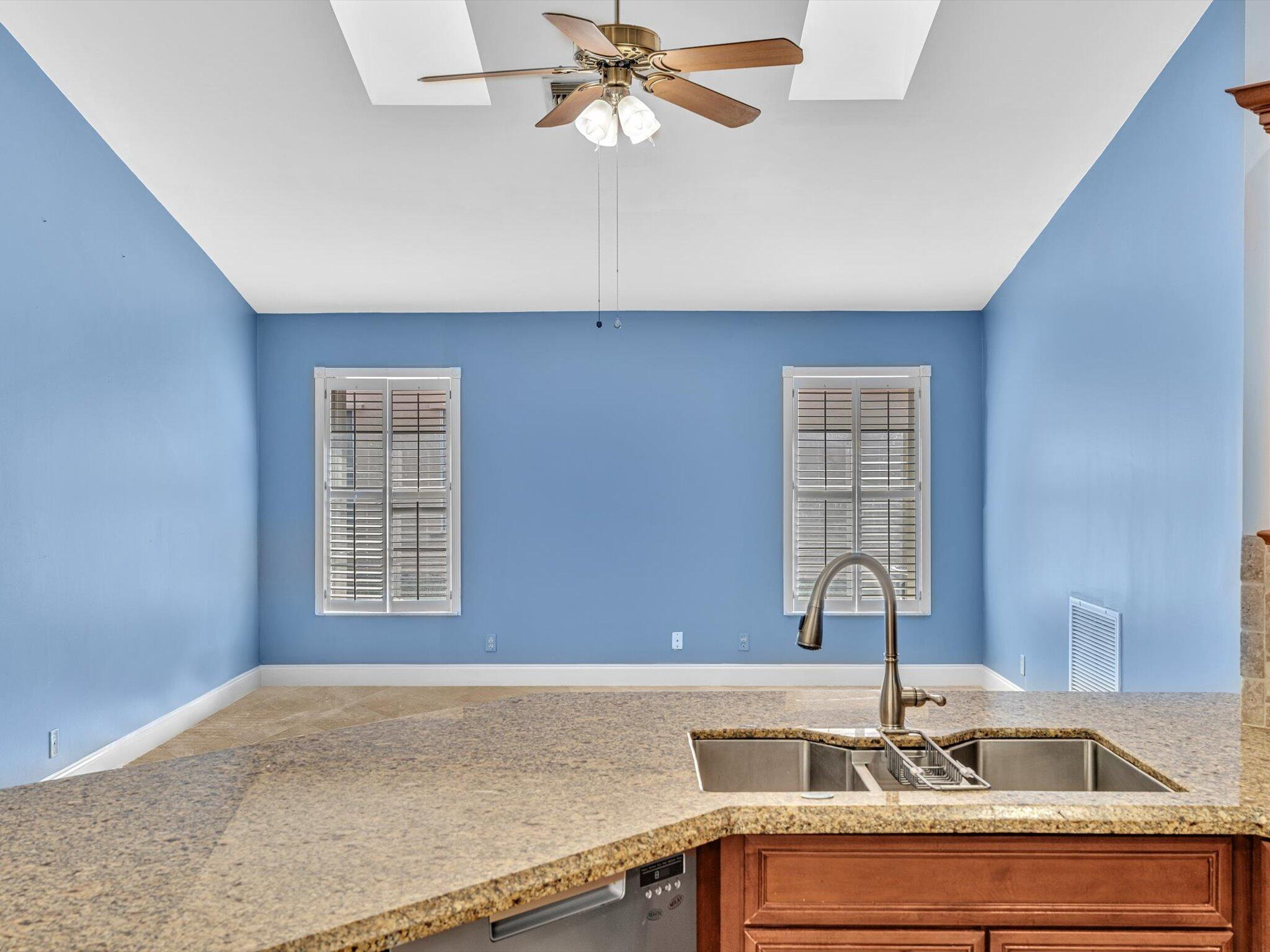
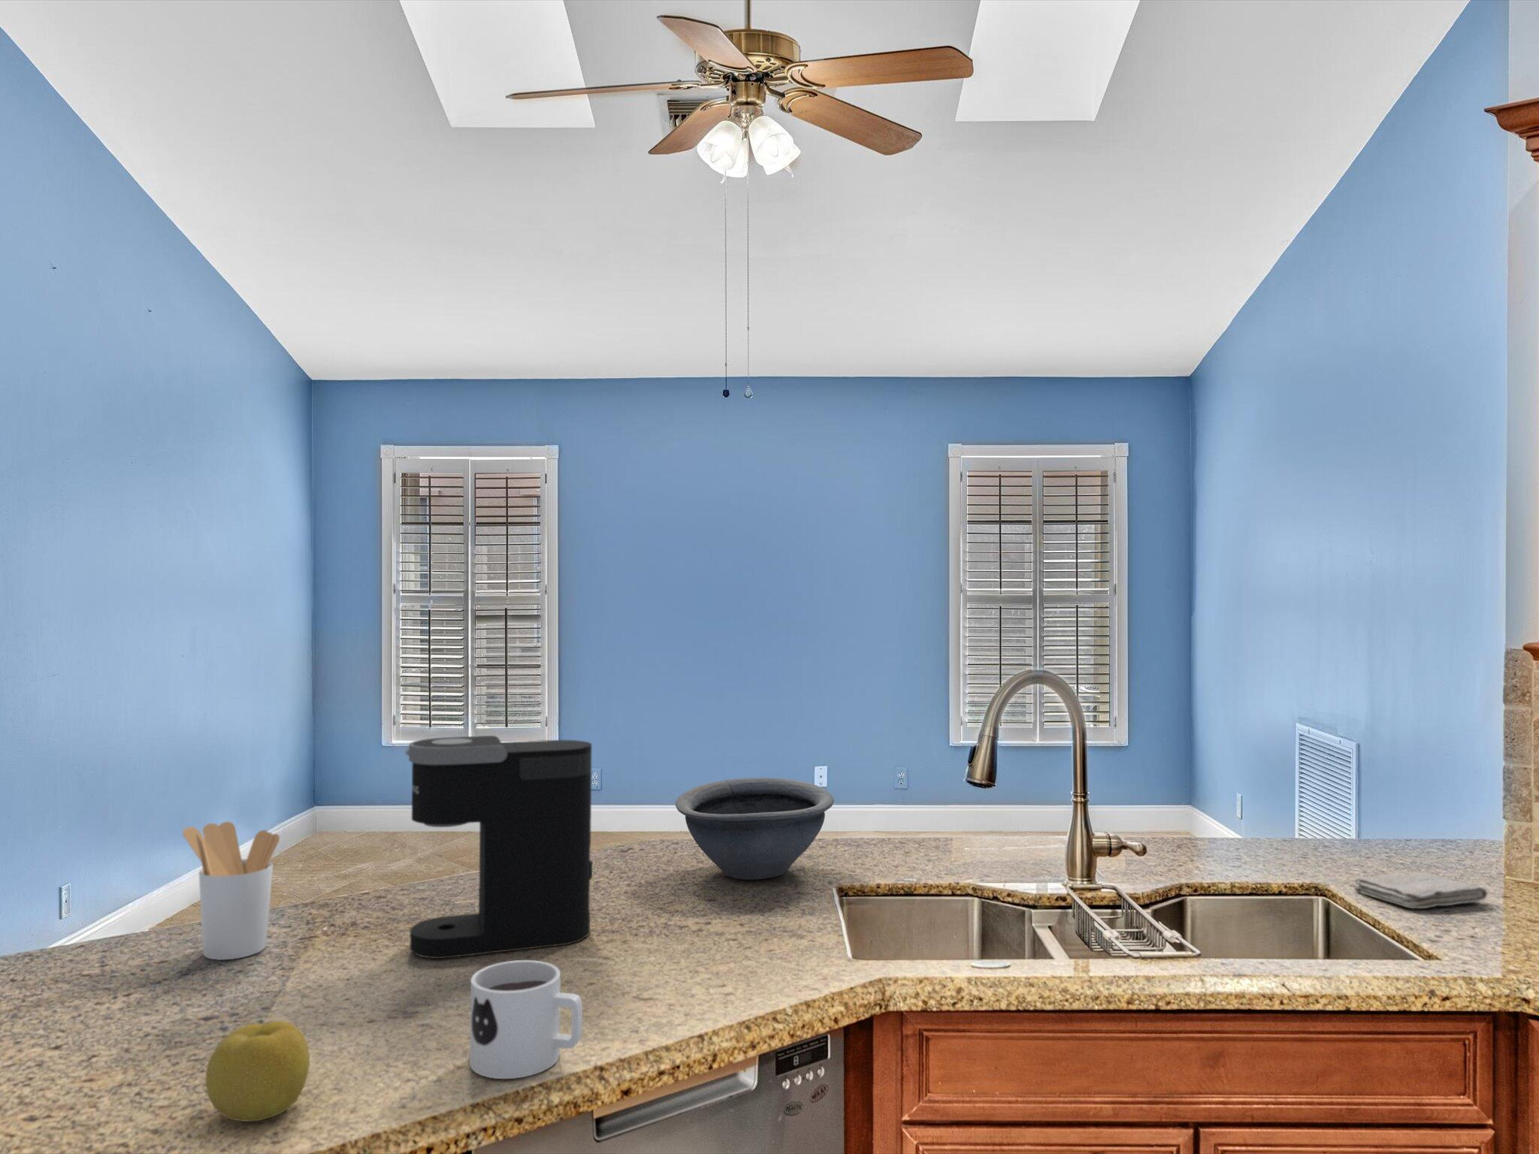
+ washcloth (1418, 889)
+ coffee maker (502, 839)
+ mug (526, 1016)
+ utensil holder (227, 885)
+ bowl (755, 832)
+ fruit (258, 1068)
